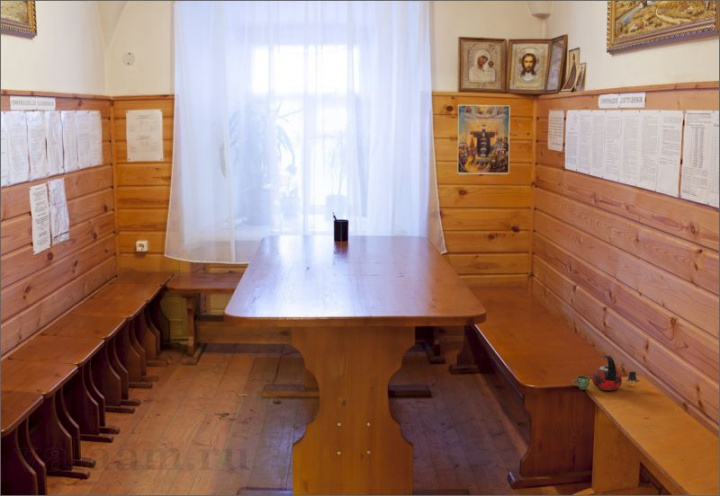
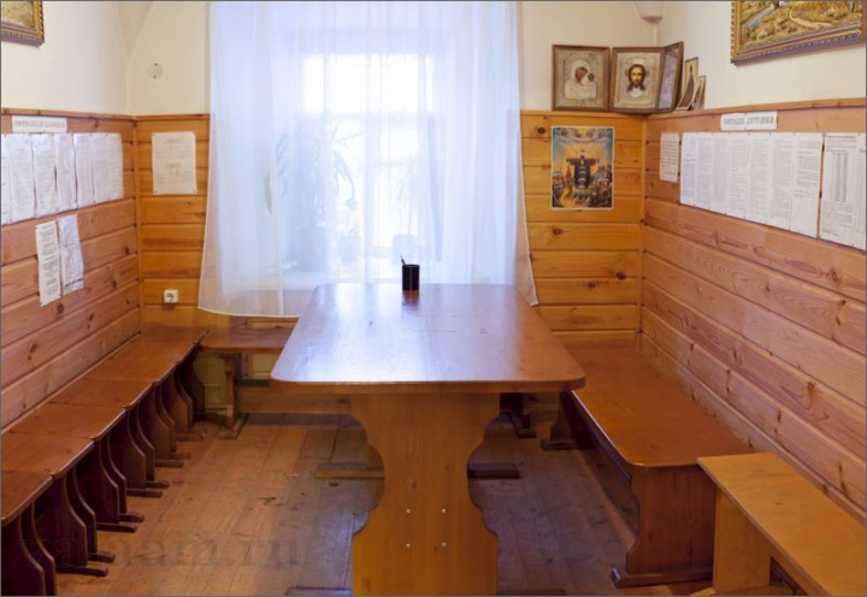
- kettle (606, 372)
